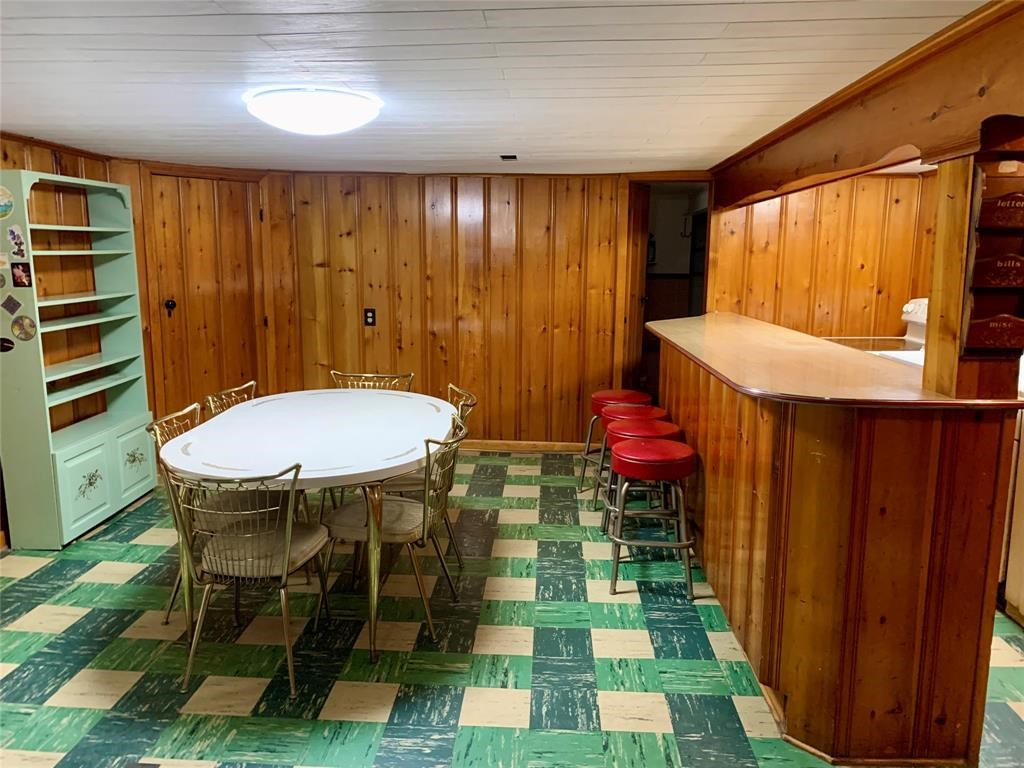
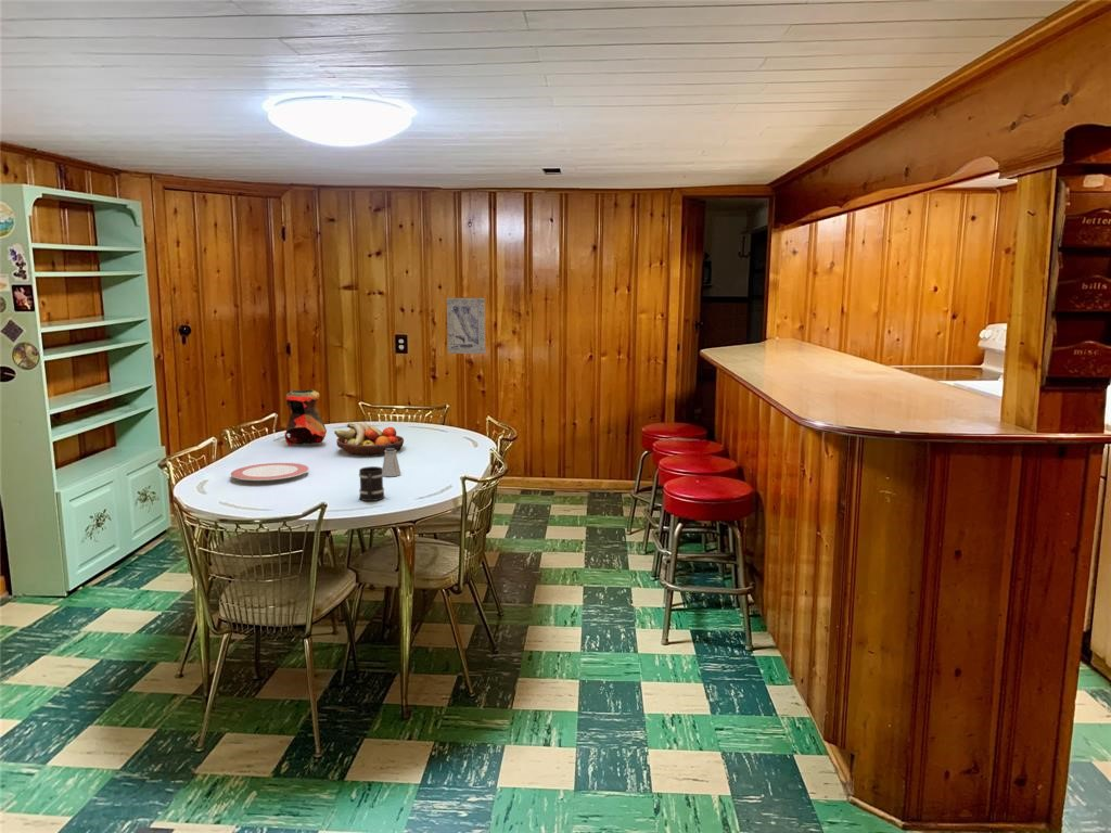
+ wall art (465, 325)
+ plate (270, 473)
+ fruit bowl (370, 436)
+ vase (306, 418)
+ saltshaker (391, 461)
+ mug (371, 484)
